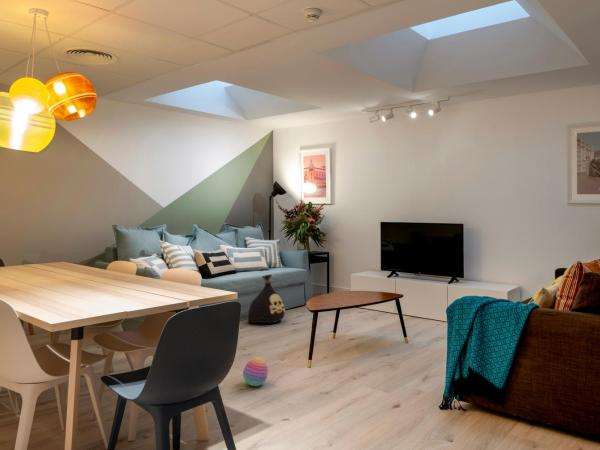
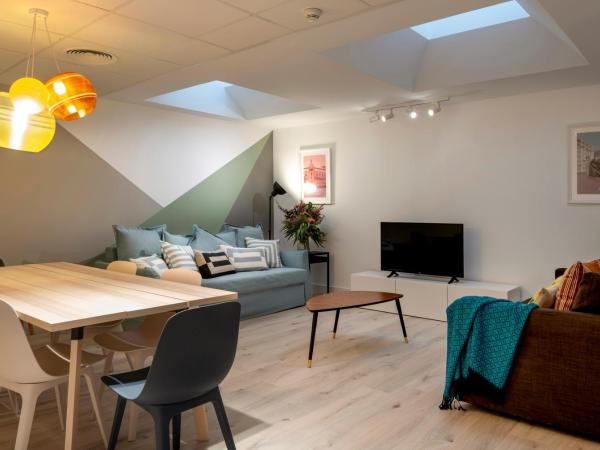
- stacking toy (255, 371)
- bag (267, 298)
